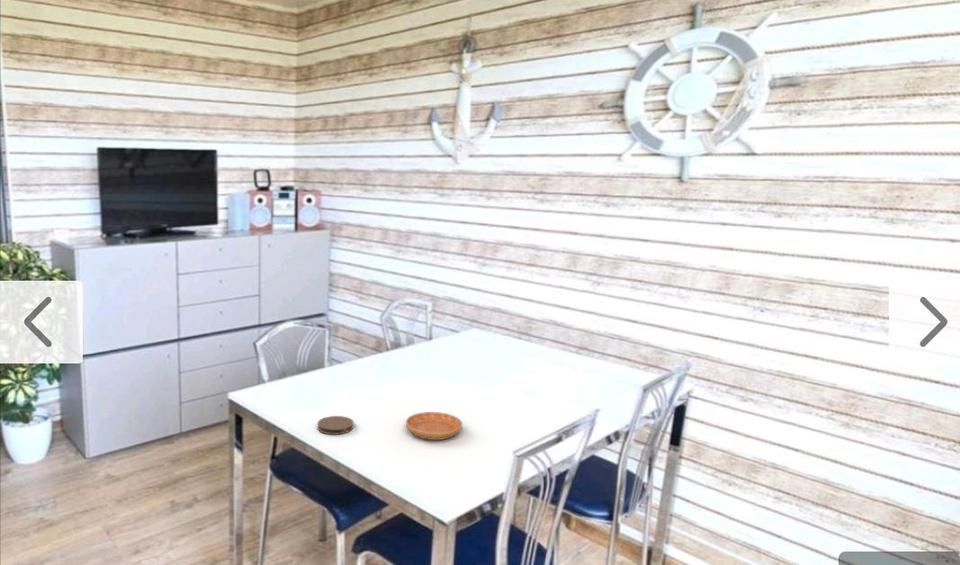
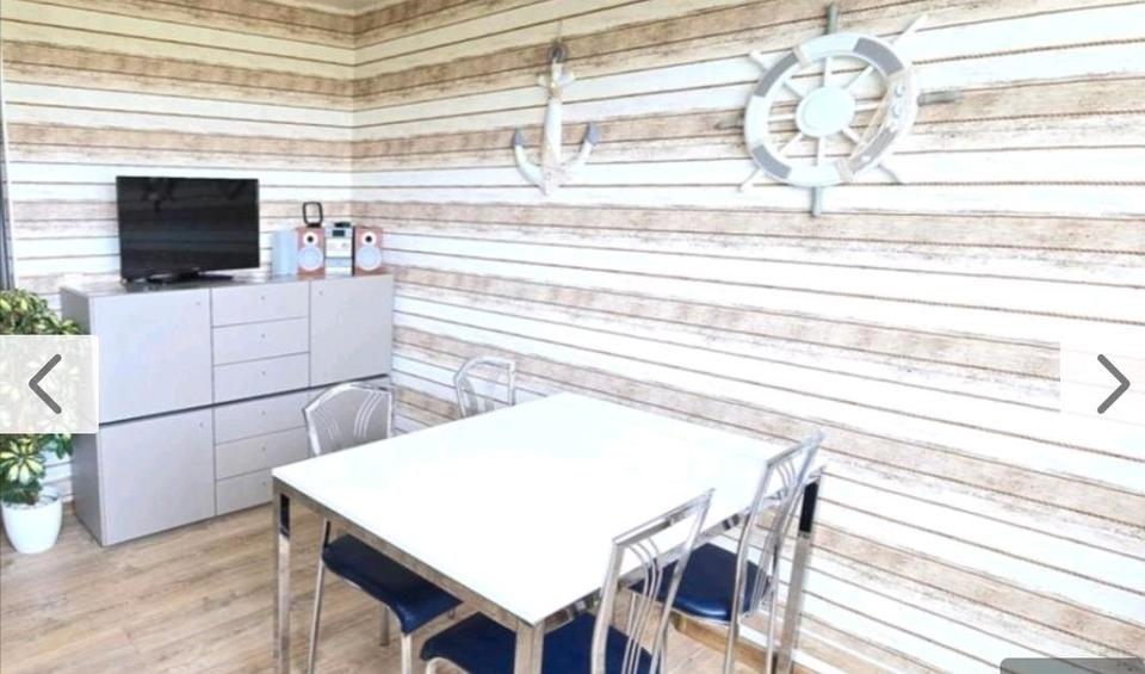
- saucer (433, 426)
- coaster (335, 424)
